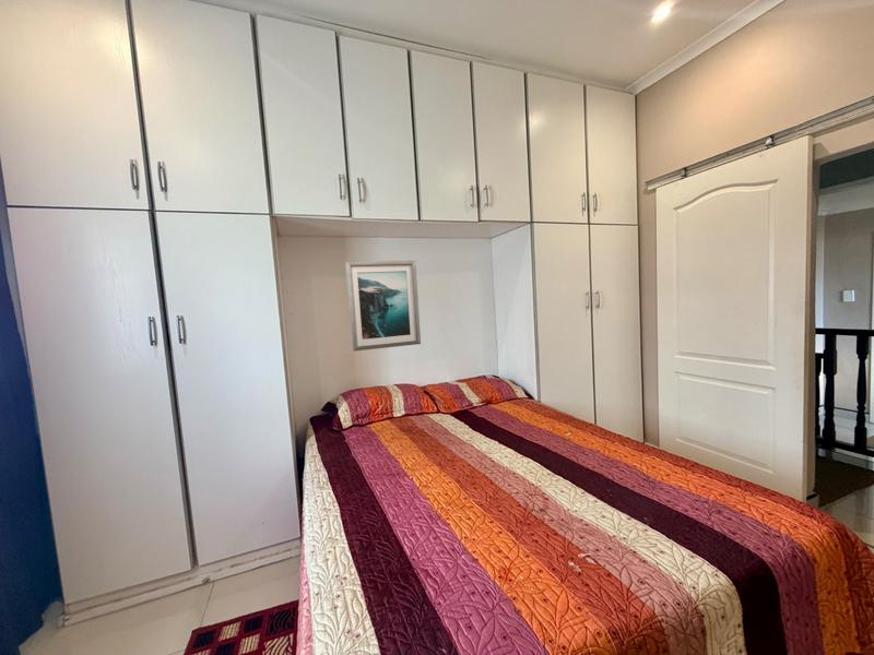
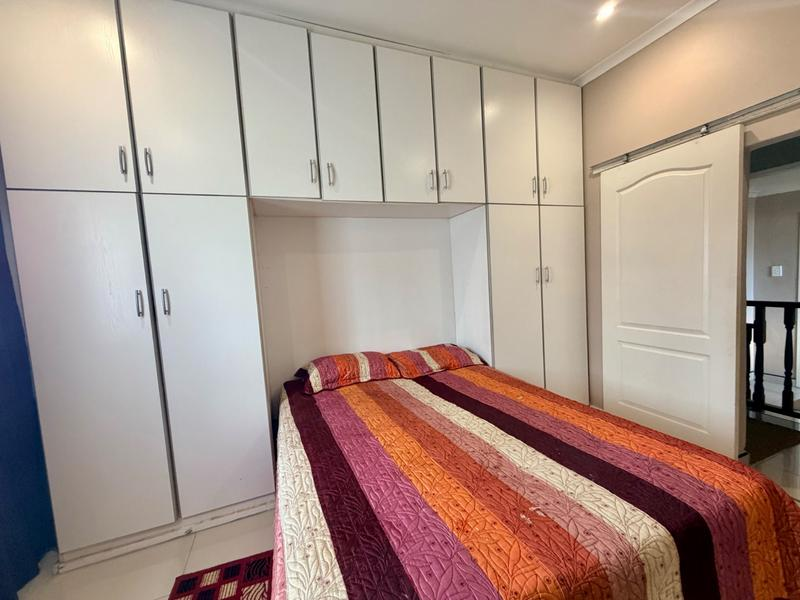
- wall art (383, 305)
